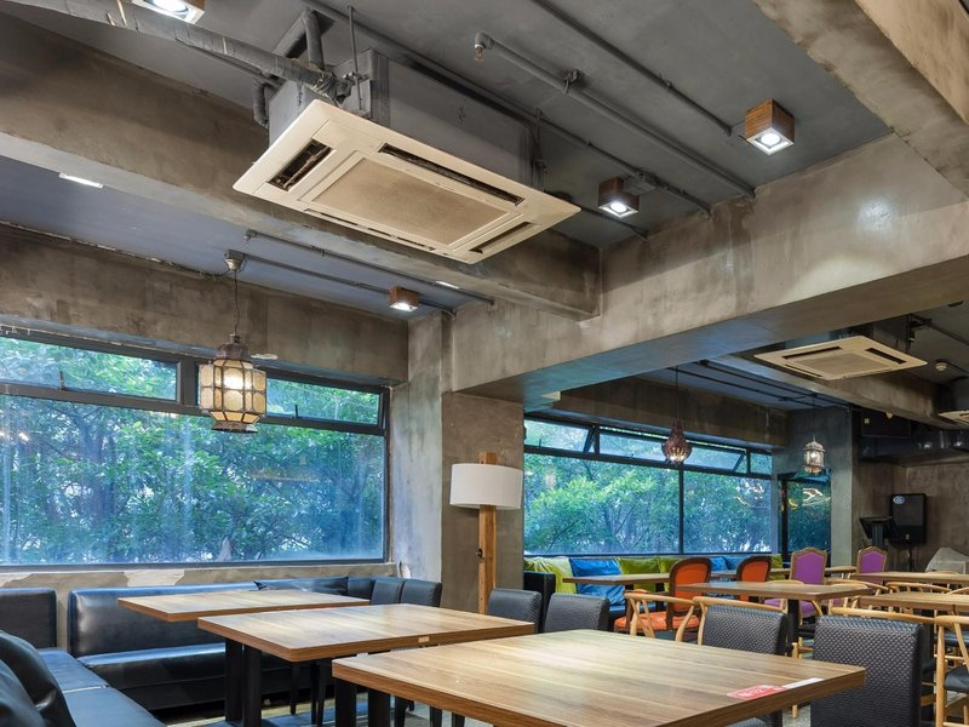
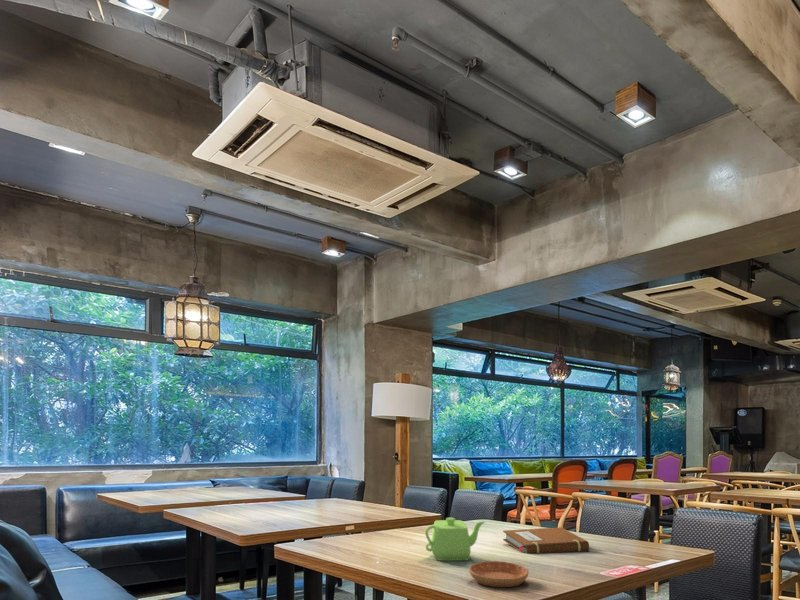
+ saucer (498, 574)
+ notebook (543, 541)
+ teapot (455, 537)
